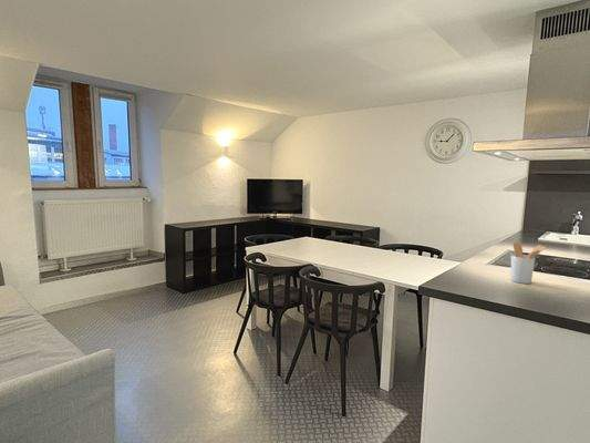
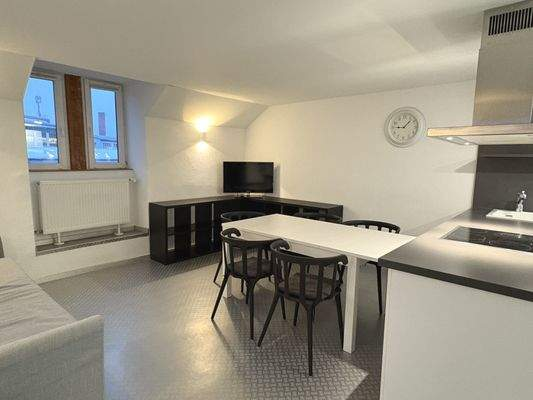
- utensil holder (527, 262)
